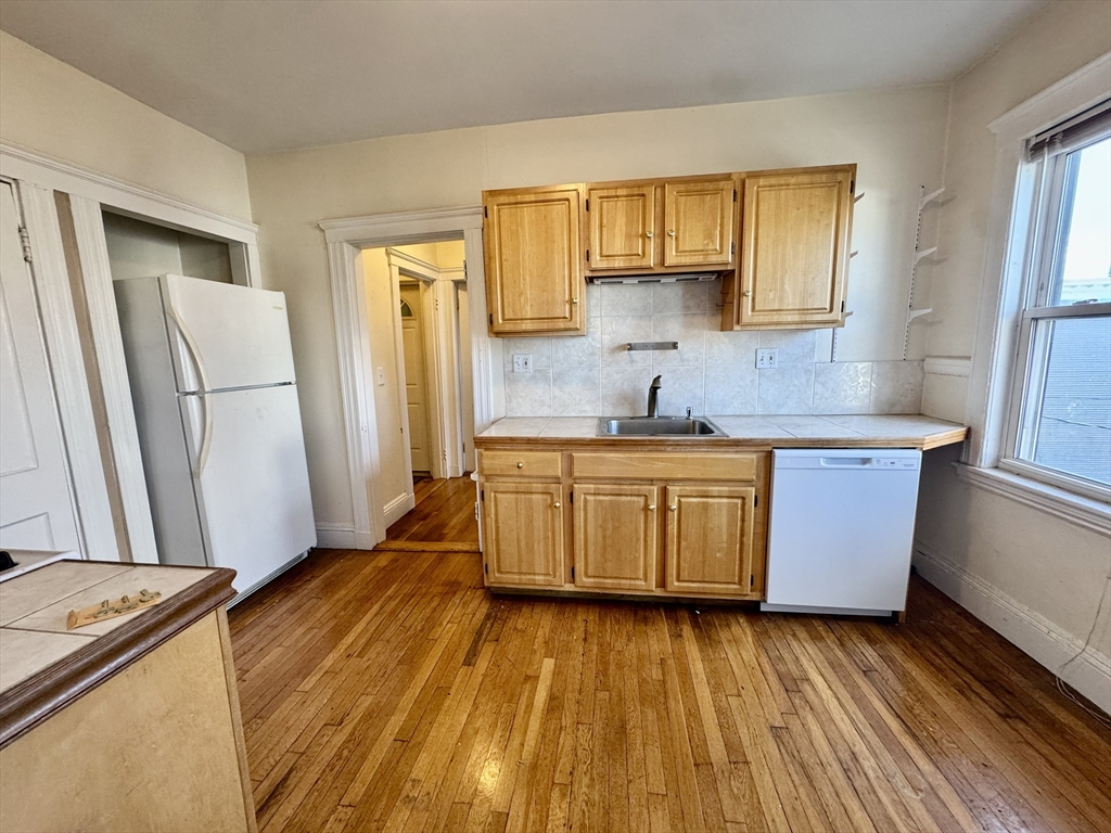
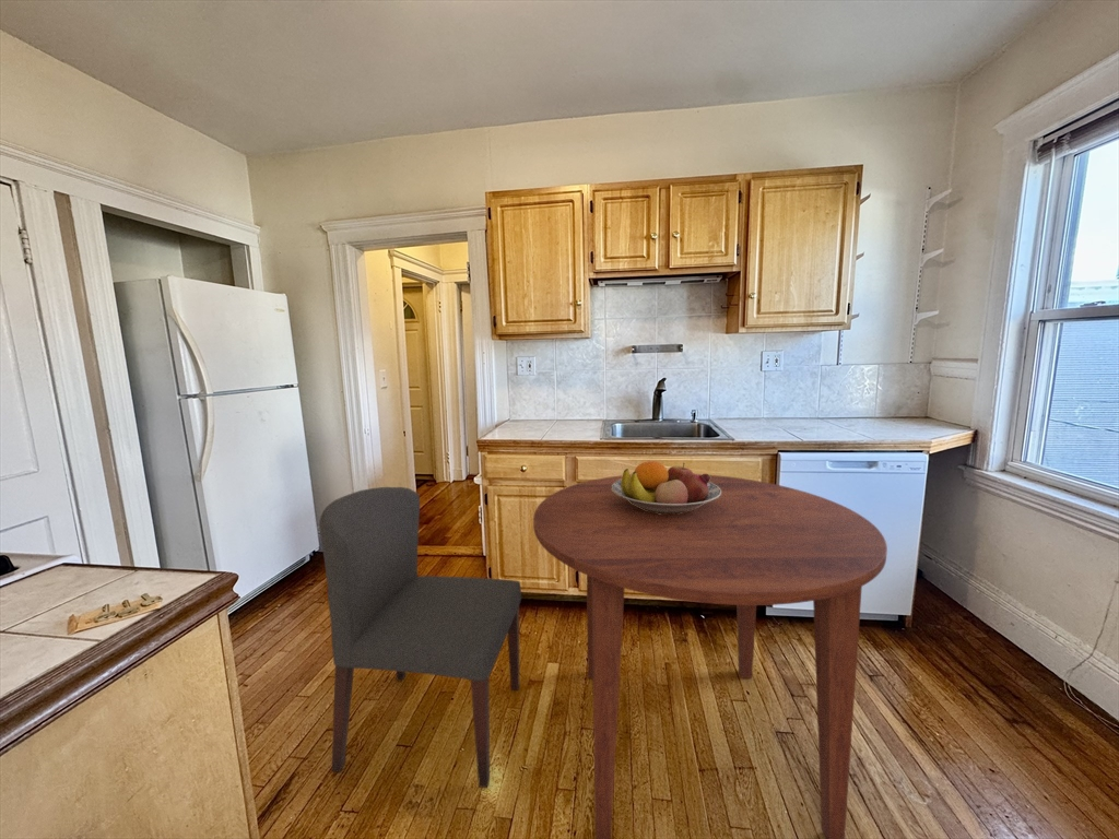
+ fruit bowl (664, 482)
+ dining table (691, 601)
+ chair (426, 614)
